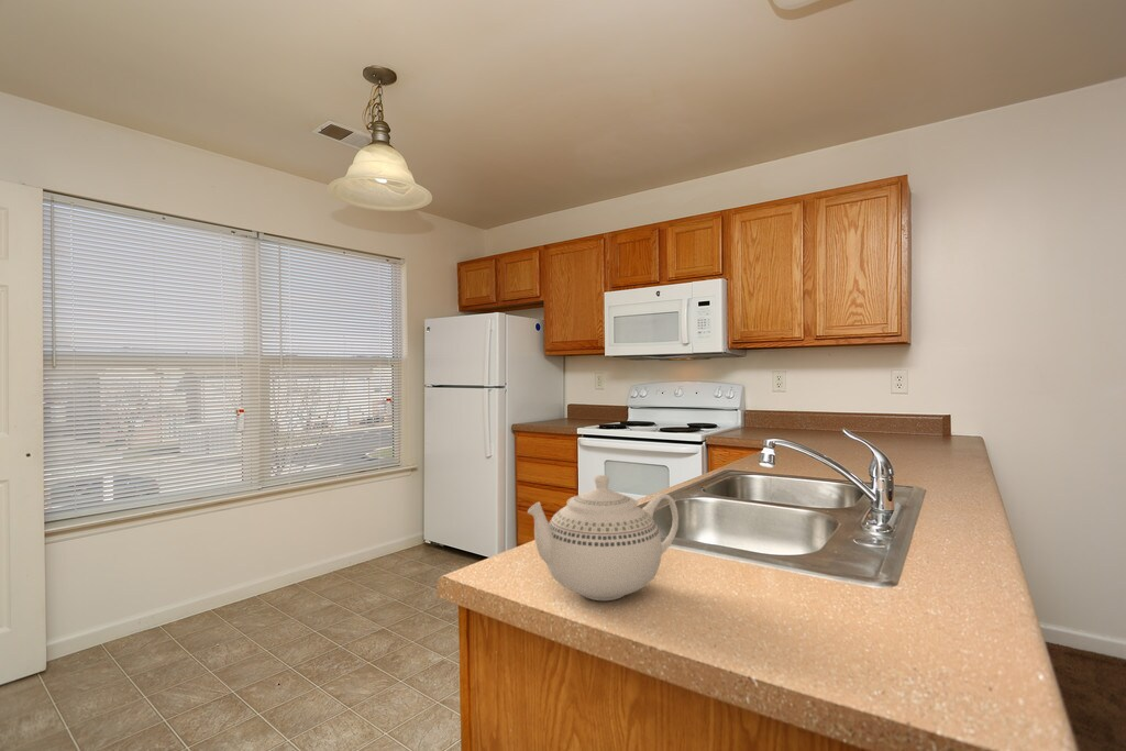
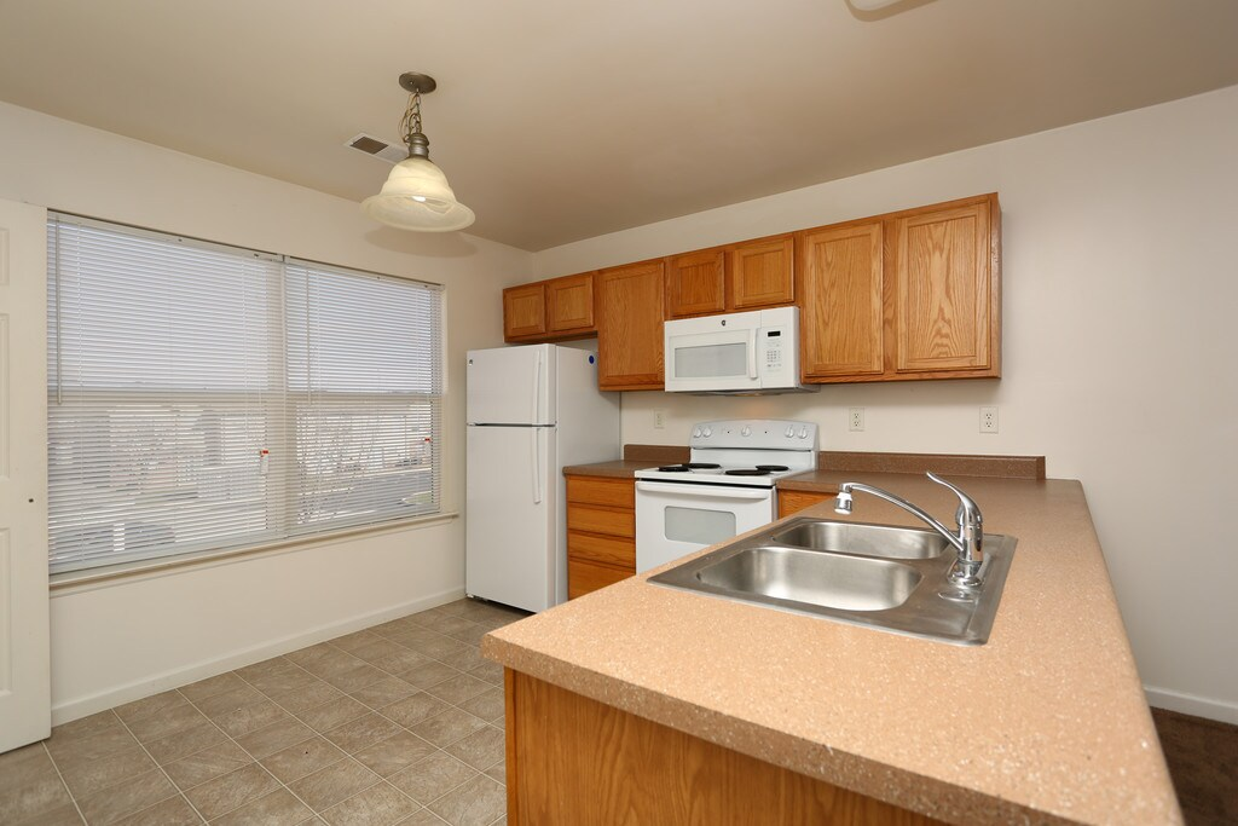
- teapot (605, 532)
